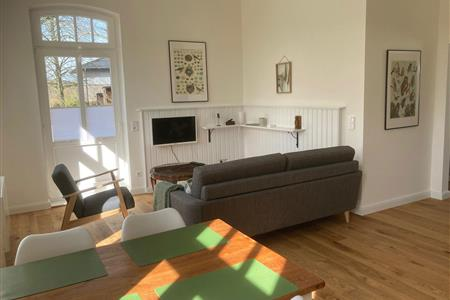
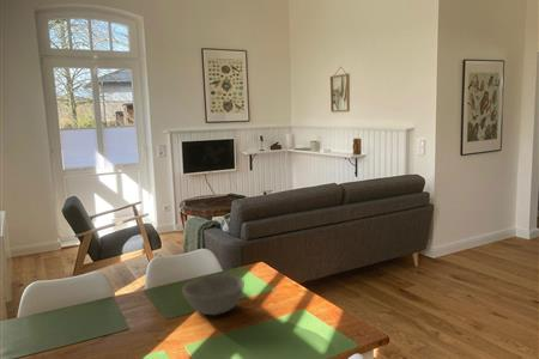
+ bowl (213, 296)
